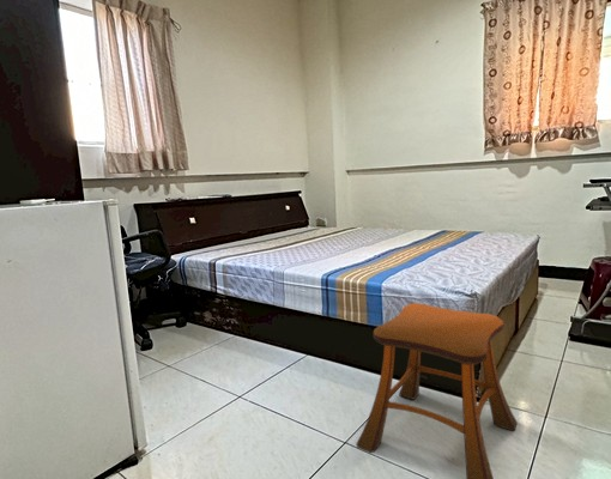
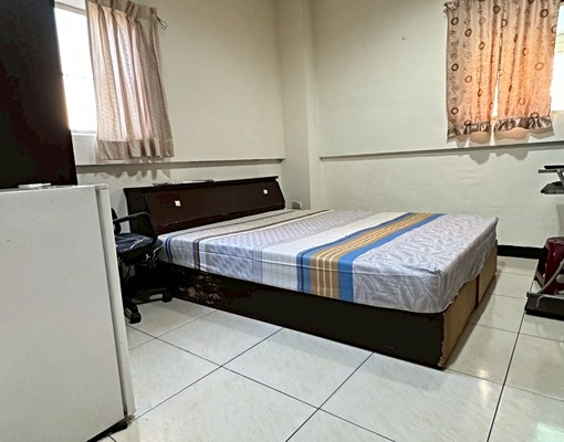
- stool (440, 375)
